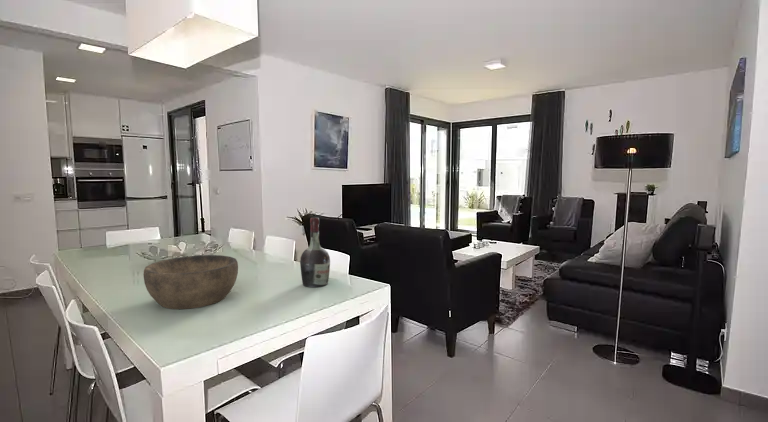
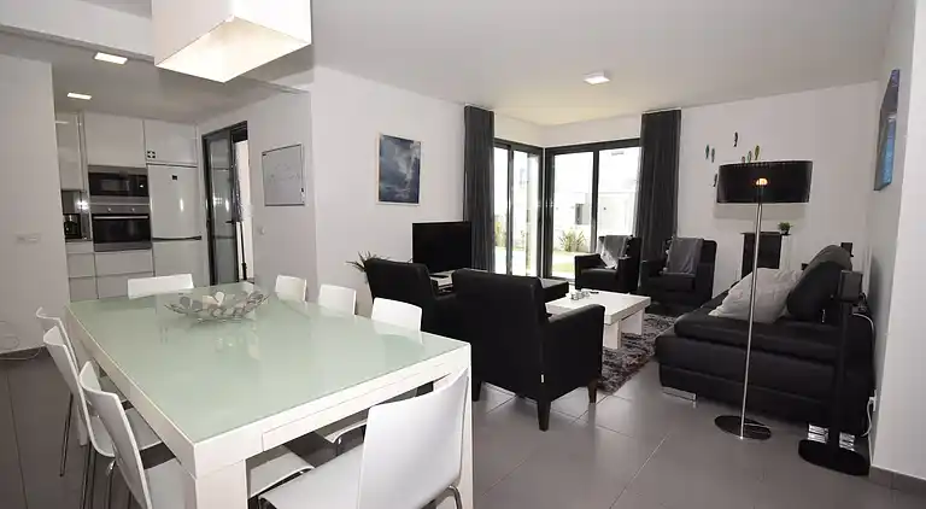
- bowl (193, 281)
- cognac bottle (315, 250)
